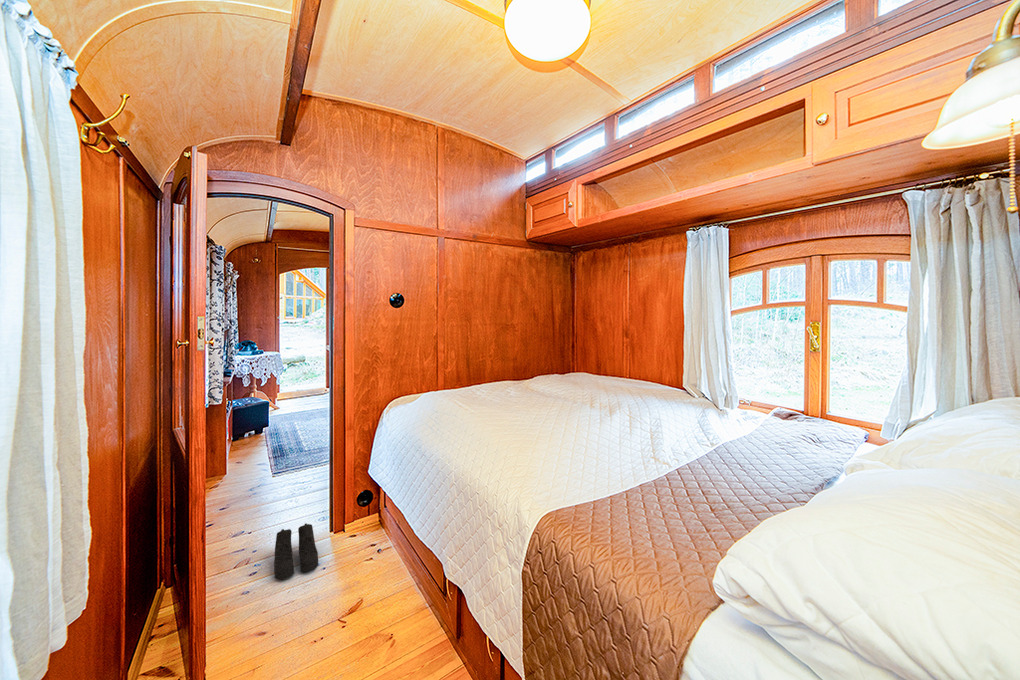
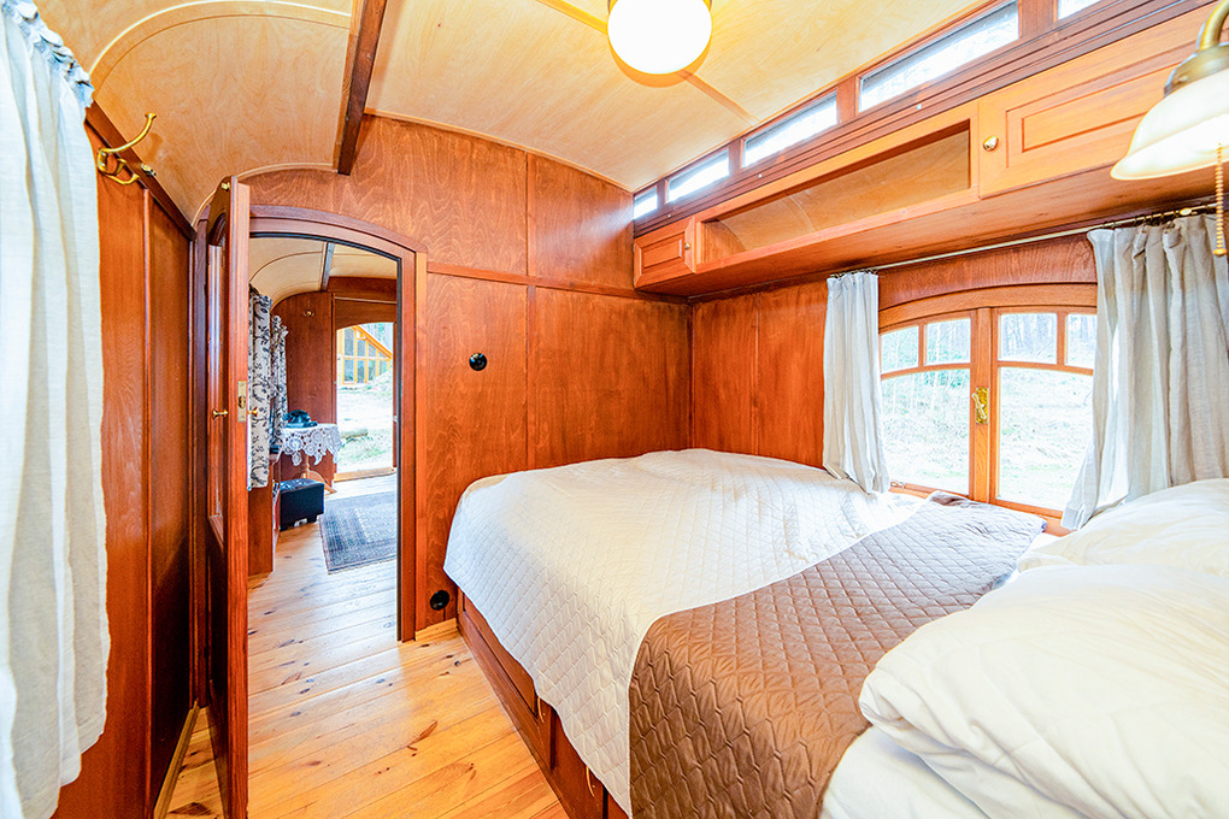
- boots (299, 547)
